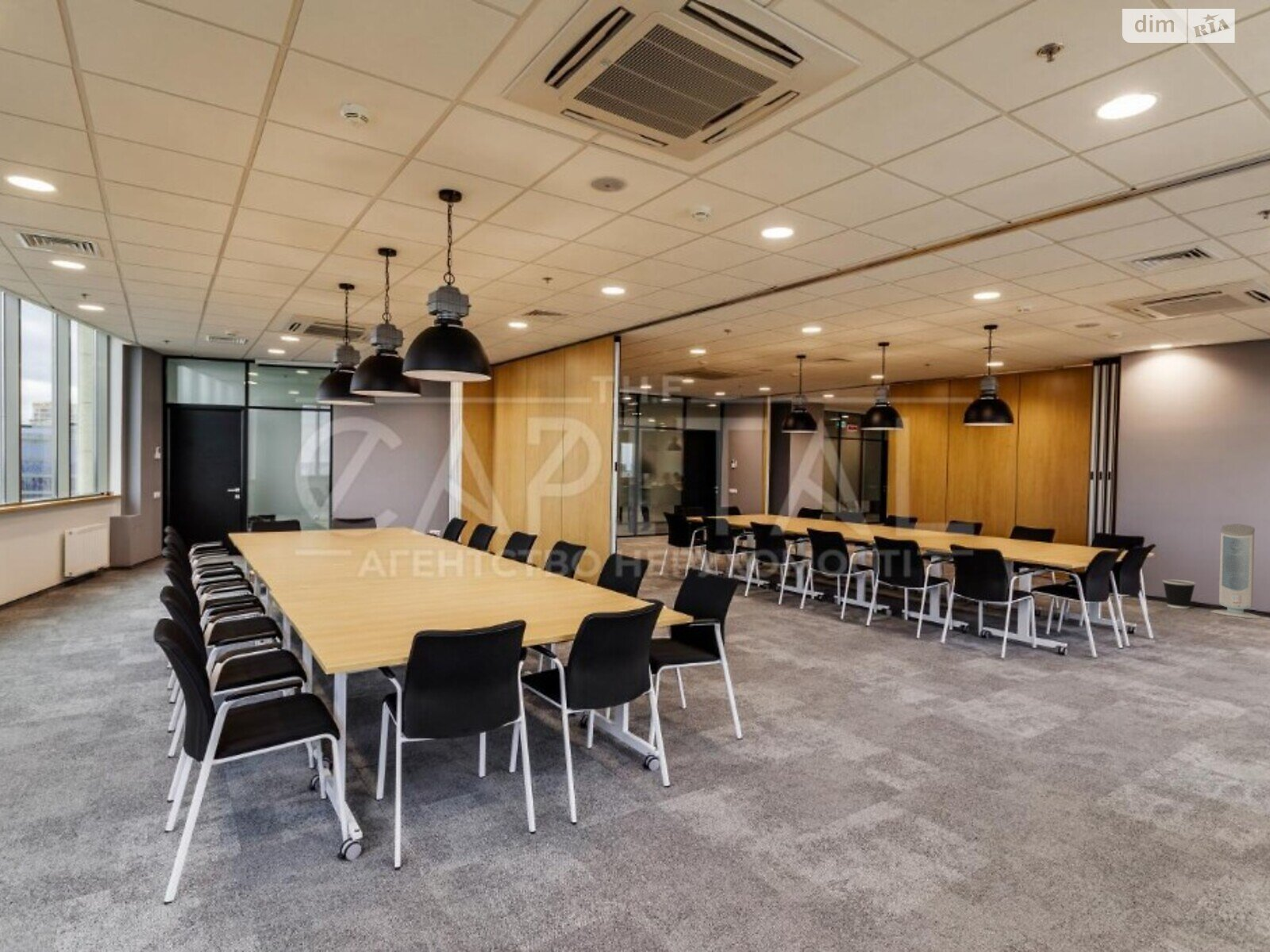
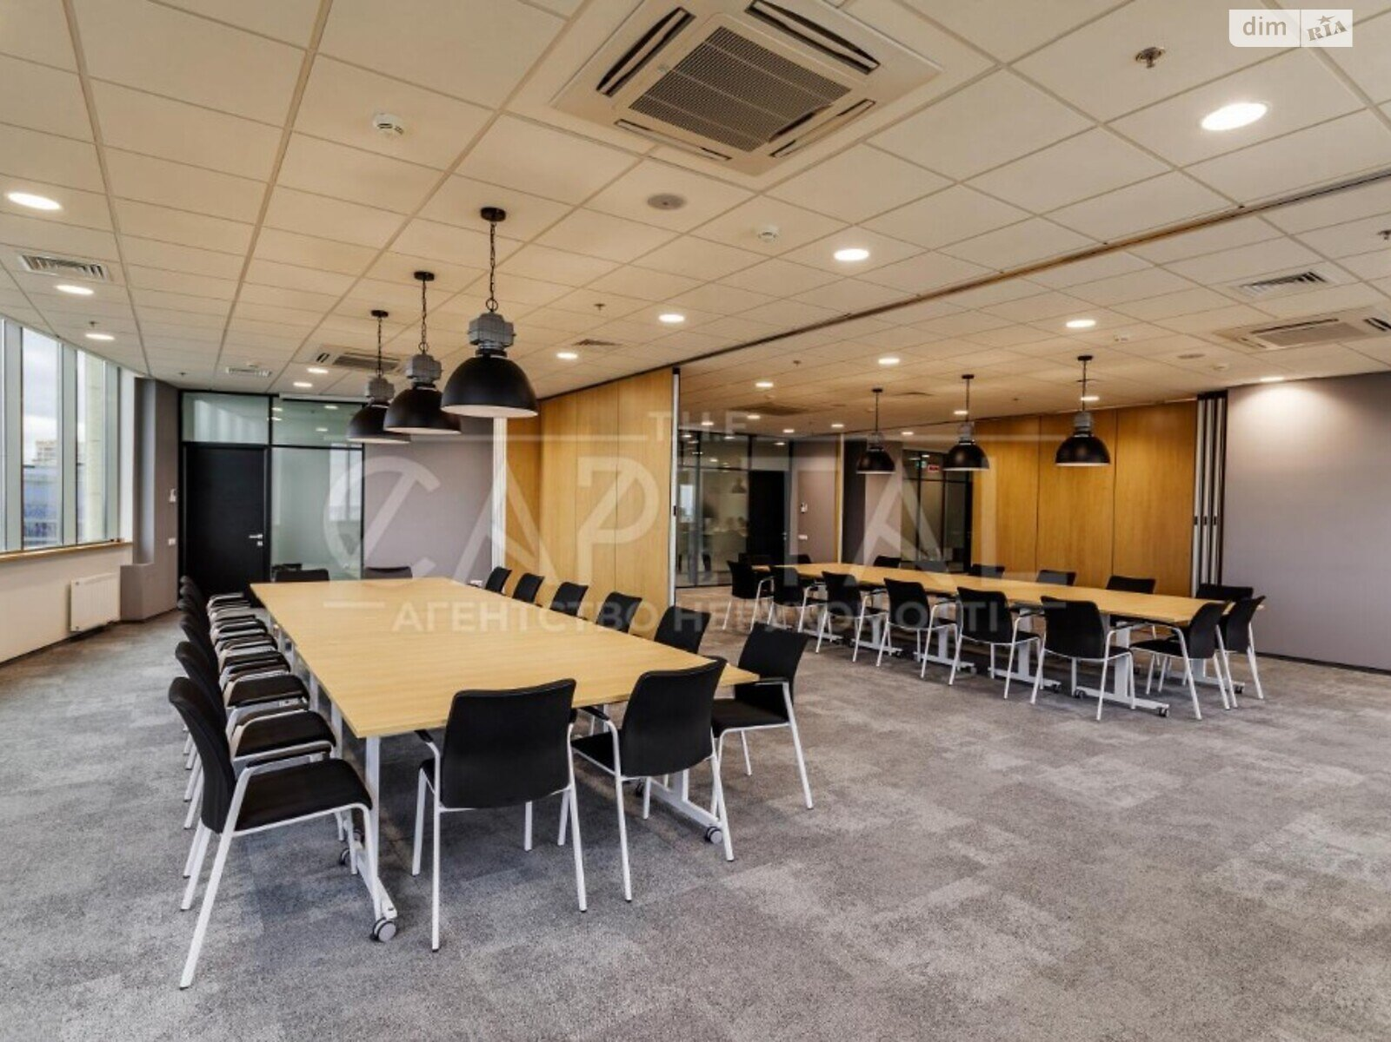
- wastebasket (1178, 594)
- air purifier (1236, 569)
